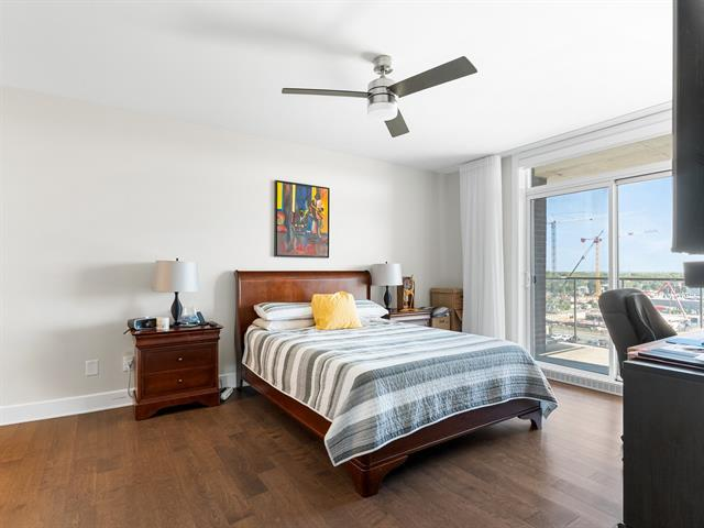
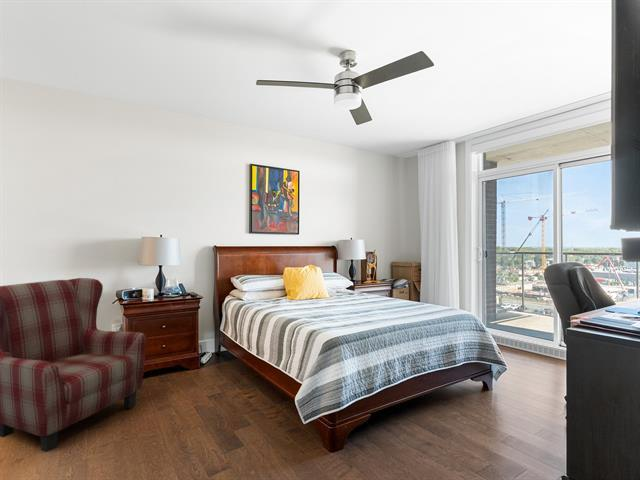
+ armchair (66, 351)
